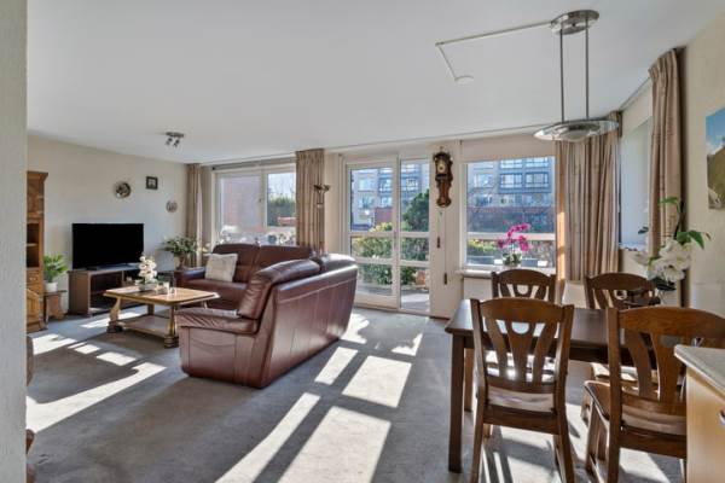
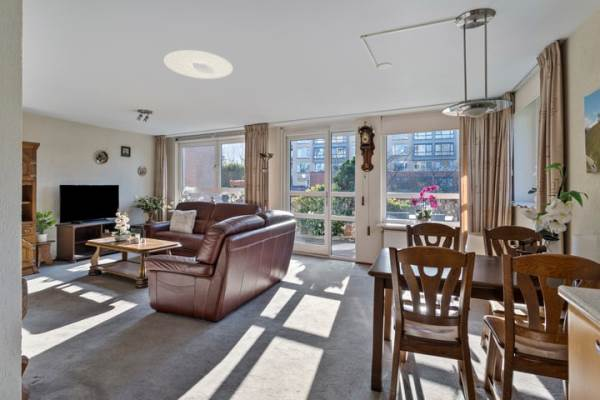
+ ceiling light (199, 62)
